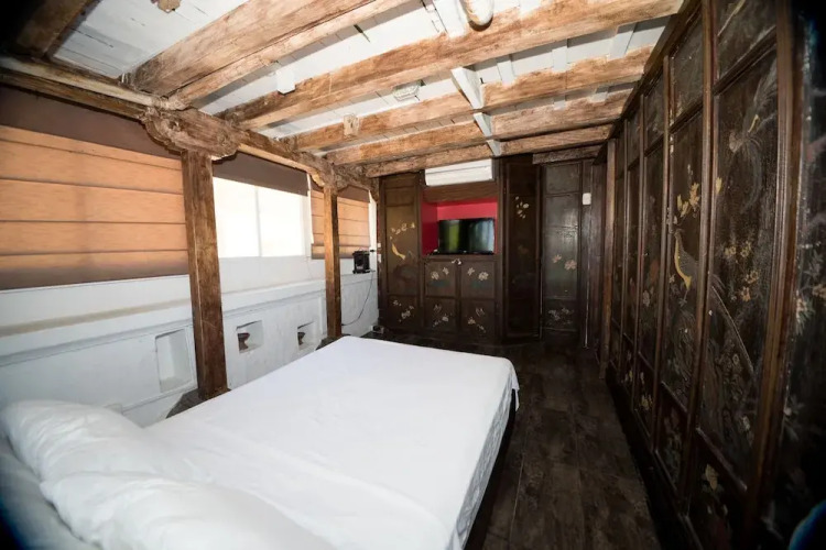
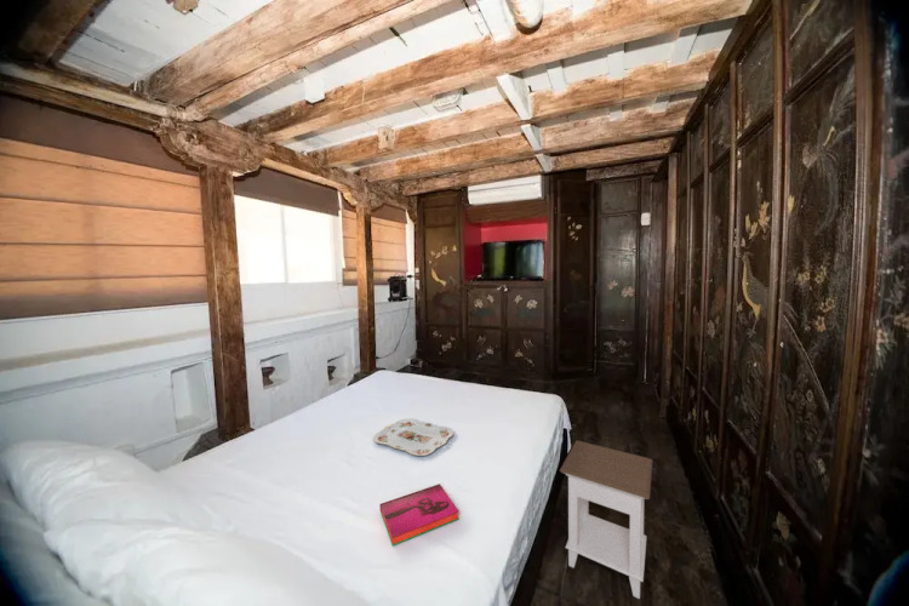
+ hardback book (418, 510)
+ serving tray (413, 435)
+ nightstand (608, 507)
